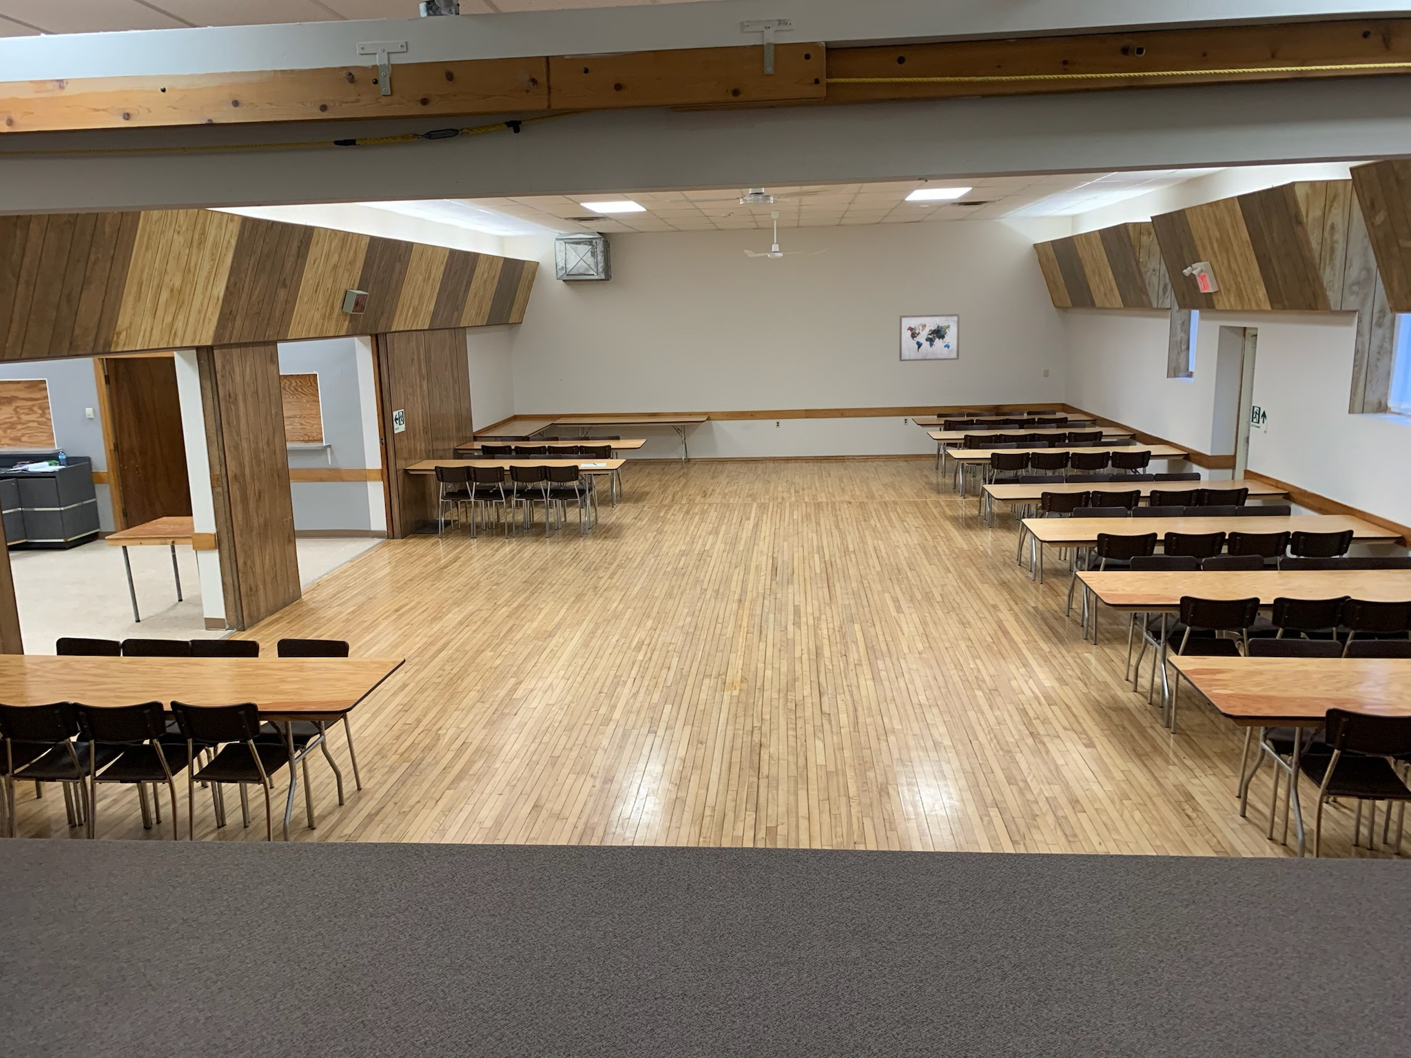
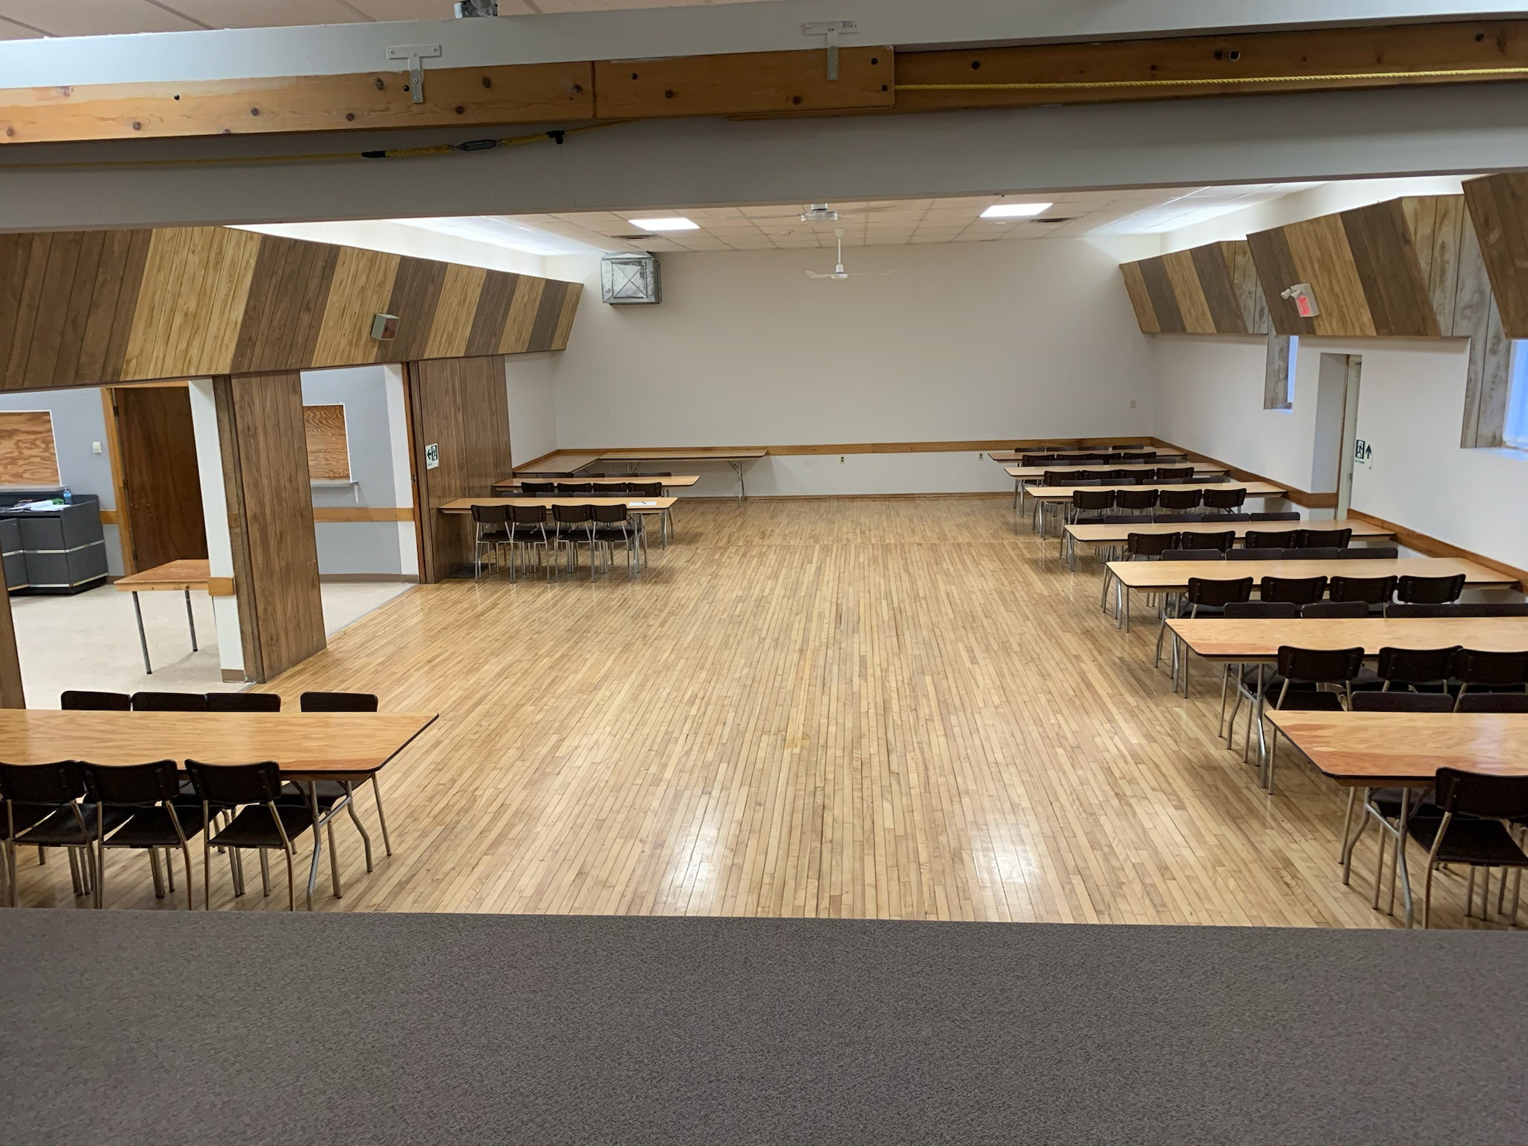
- wall art (929, 338)
